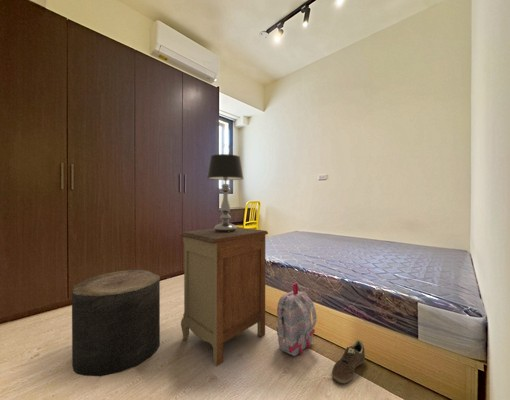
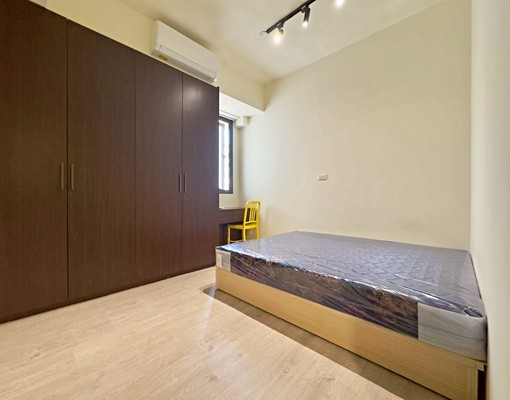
- stool (119, 315)
- backpack (296, 315)
- nightstand (221, 282)
- sneaker (347, 358)
- table lamp (225, 193)
